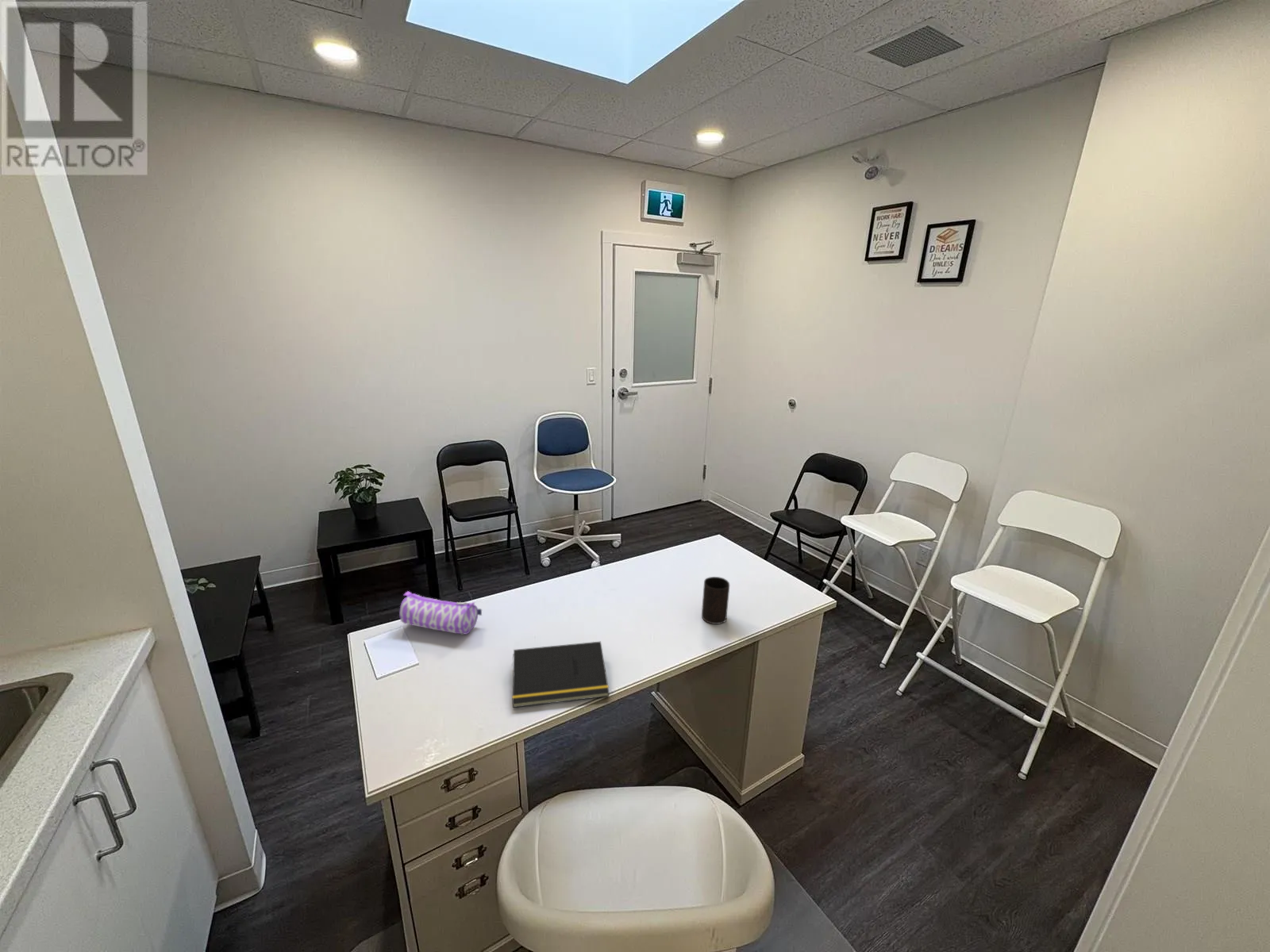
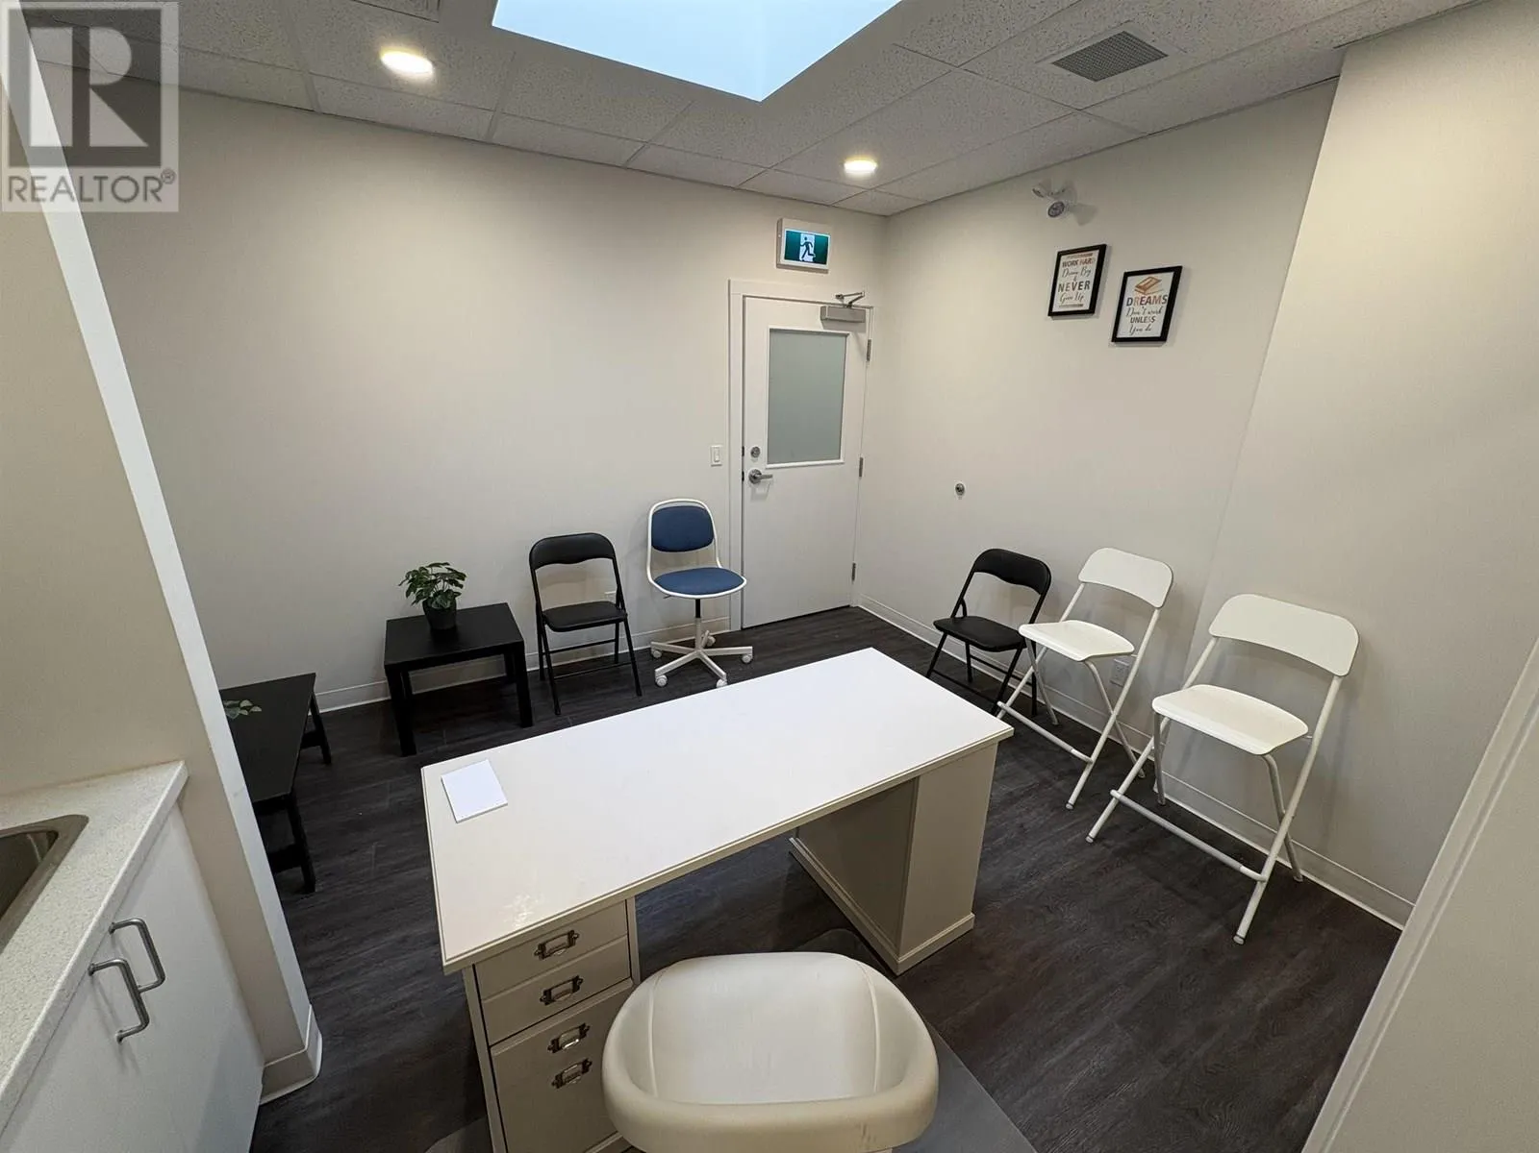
- notepad (560, 672)
- pencil case (439, 612)
- cup (715, 600)
